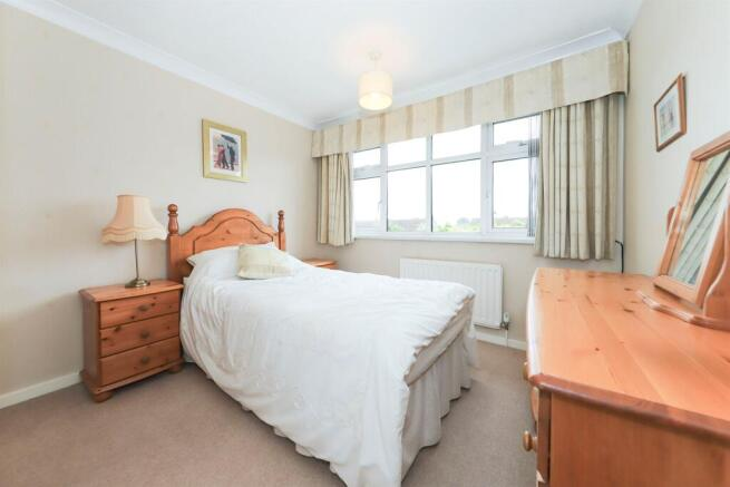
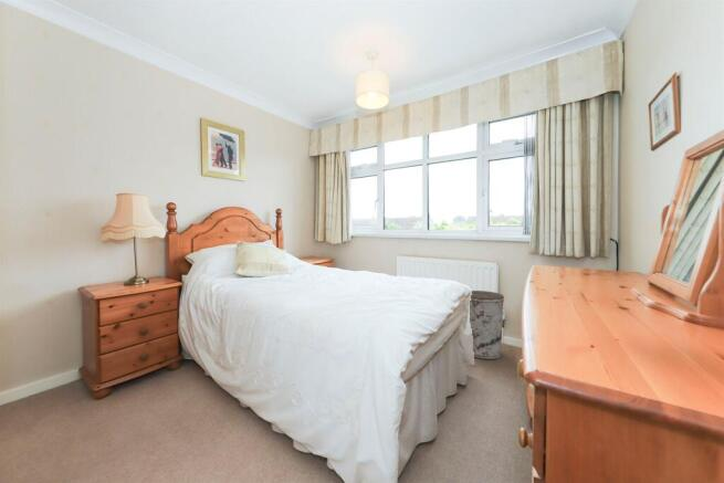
+ trash can (482, 321)
